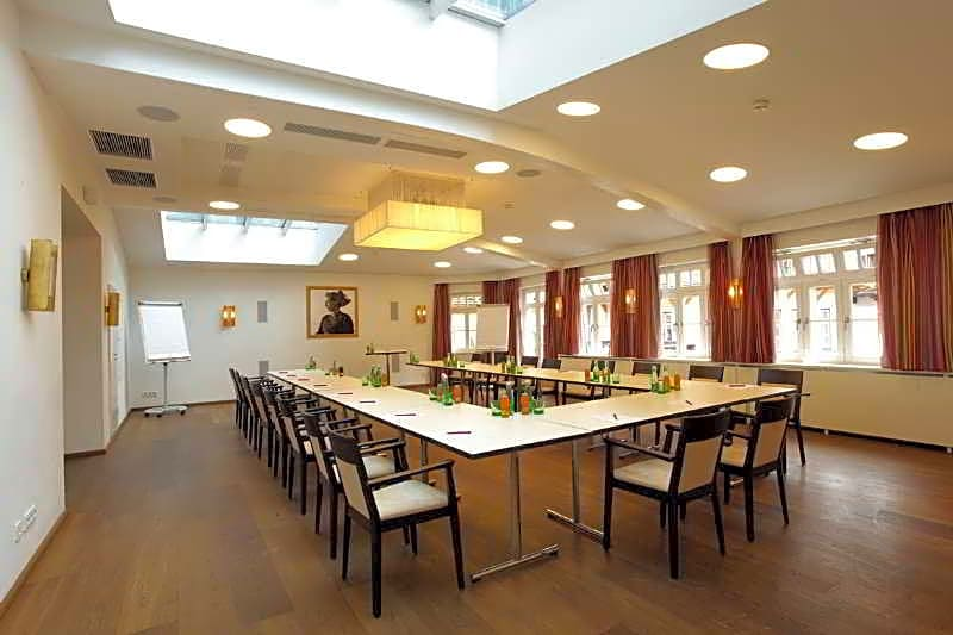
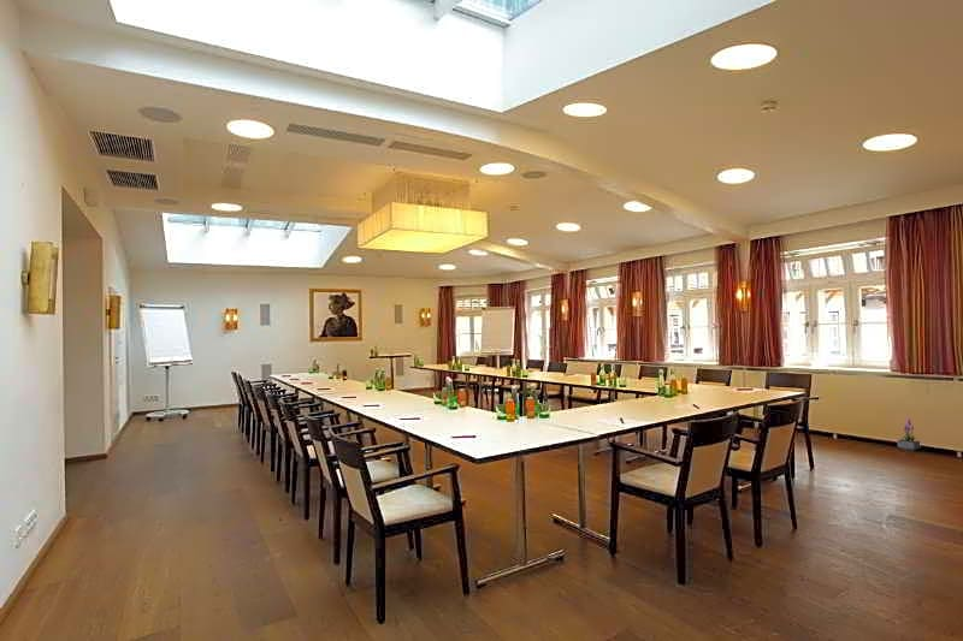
+ potted plant (908, 433)
